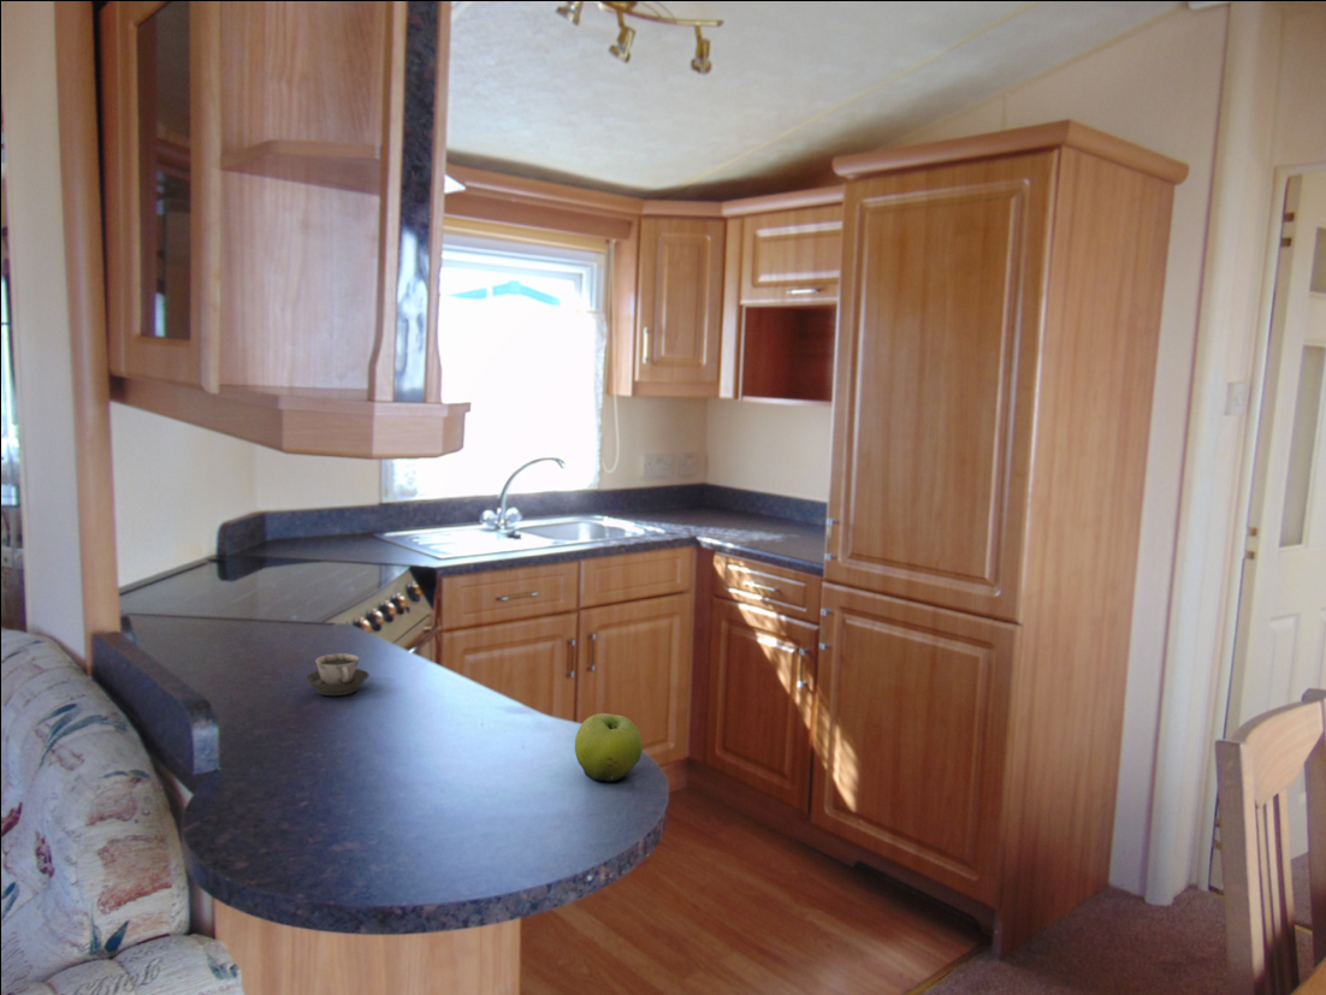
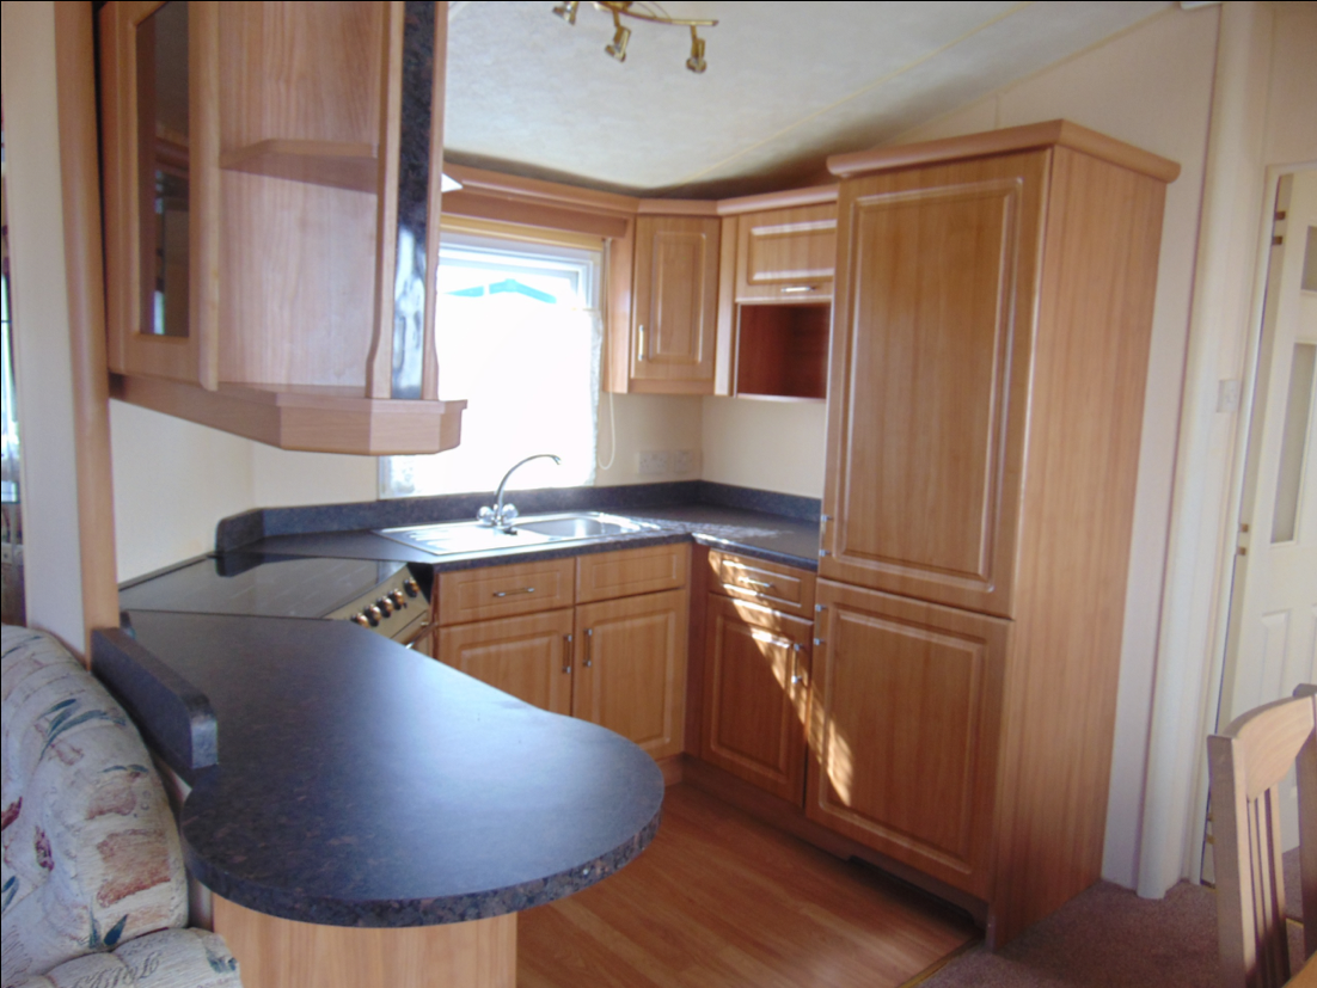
- cup (337, 674)
- fruit (608, 745)
